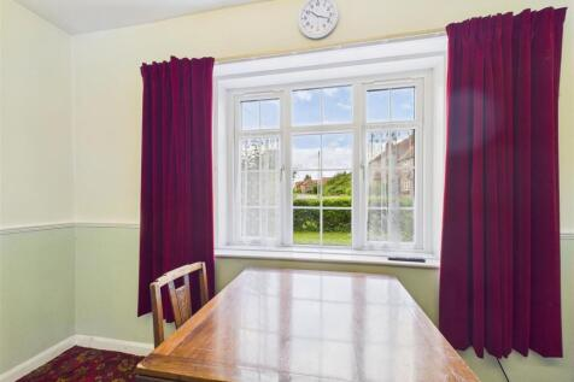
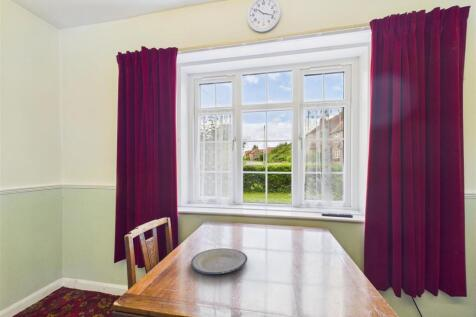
+ plate (219, 260)
